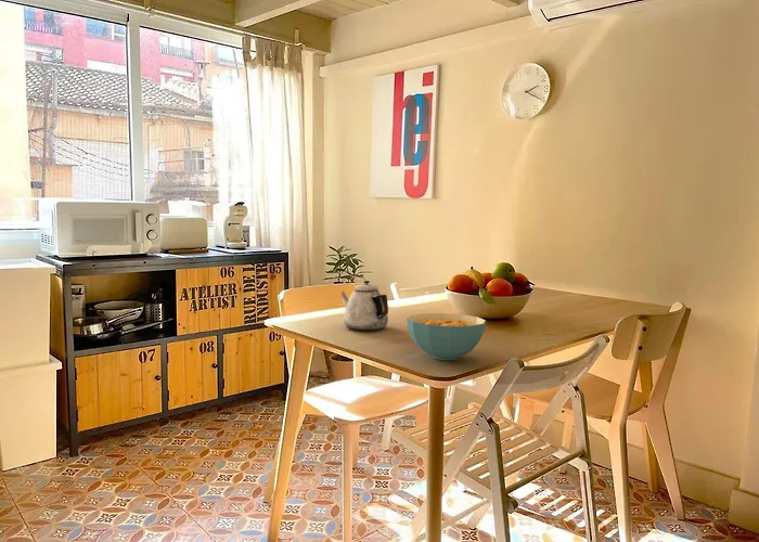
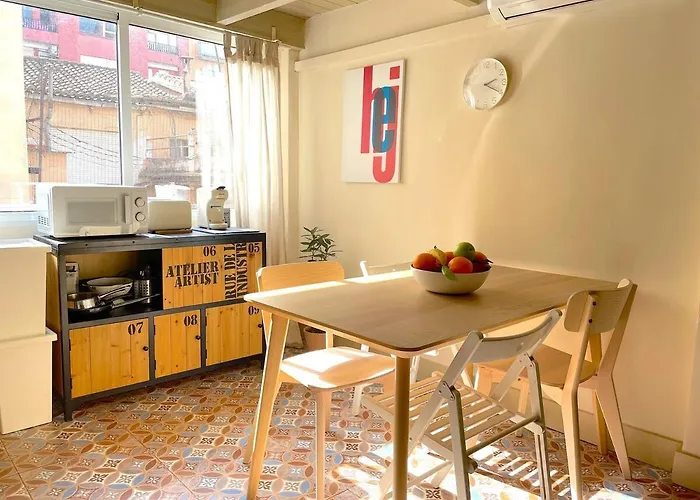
- cereal bowl (446, 338)
- teapot (362, 304)
